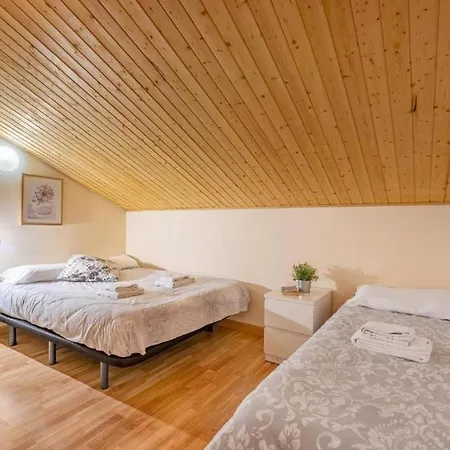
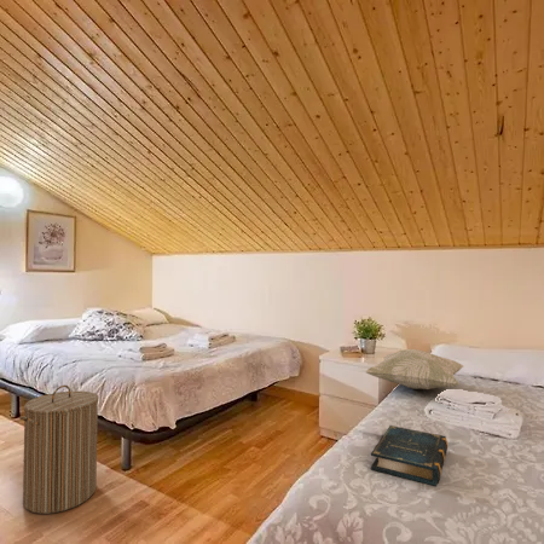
+ book (411, 452)
+ laundry hamper (62, 439)
+ decorative pillow (416, 369)
